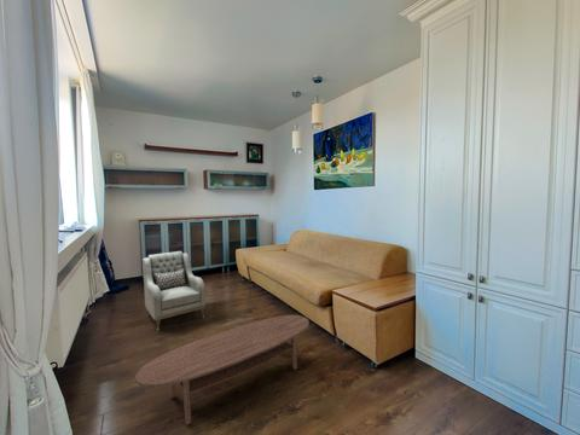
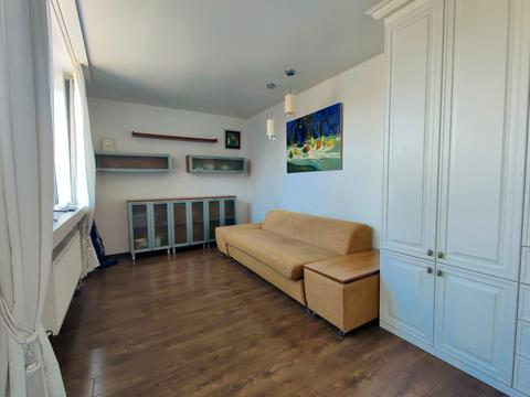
- armchair (173, 276)
- coffee table (238, 361)
